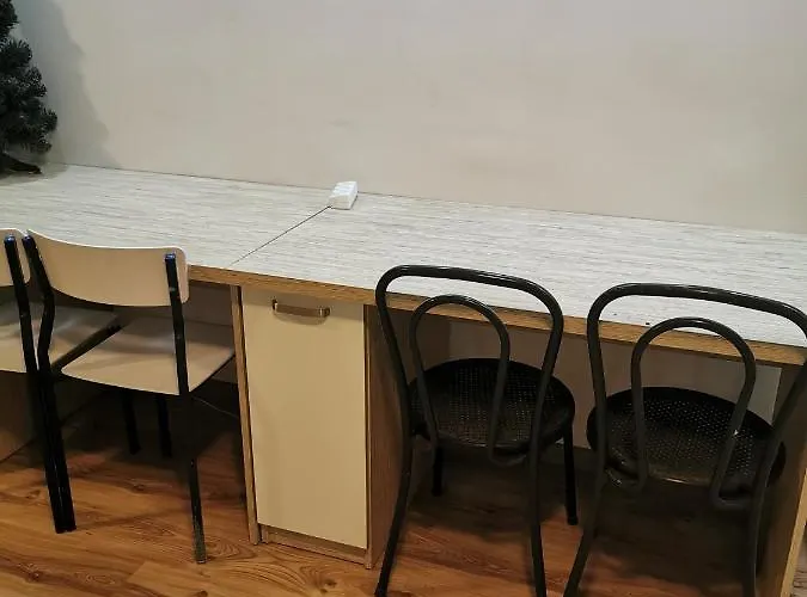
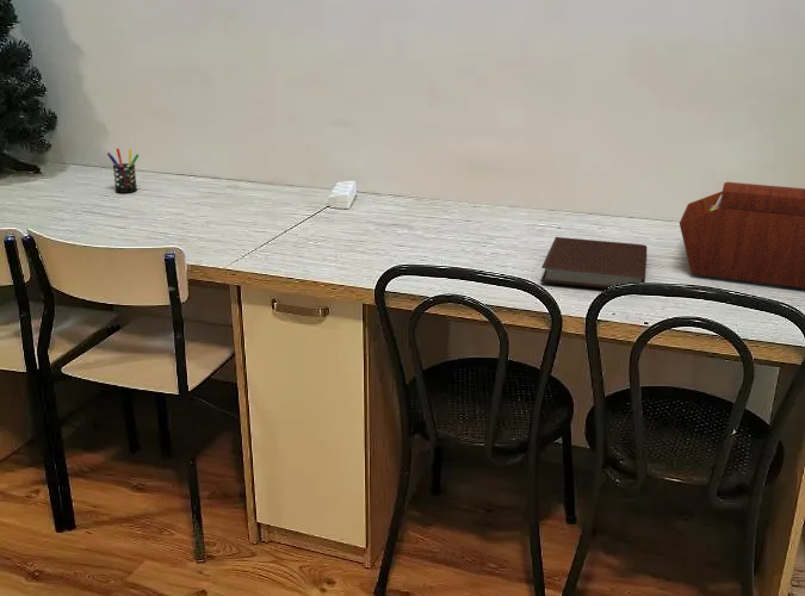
+ notebook (596, 262)
+ pen holder (125, 169)
+ sewing box (751, 224)
